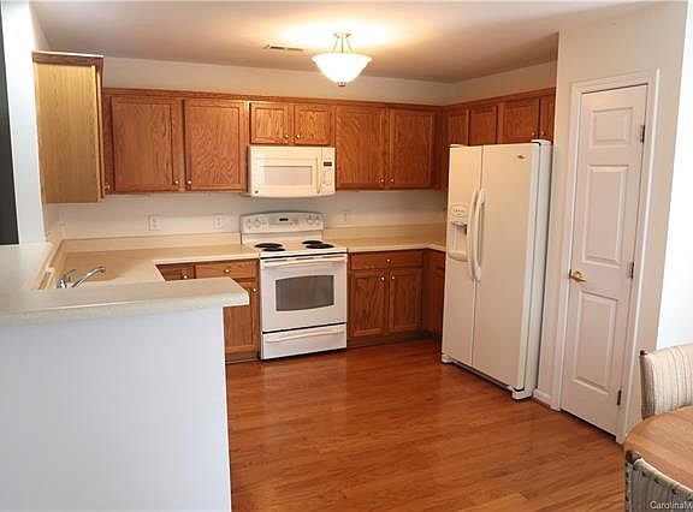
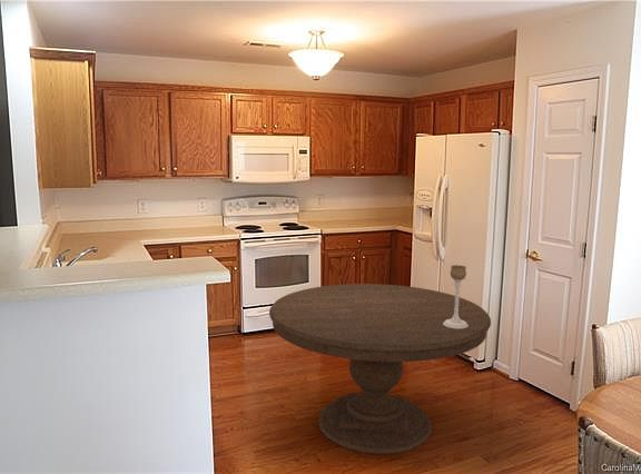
+ candle holder (456, 295)
+ dining table (375, 366)
